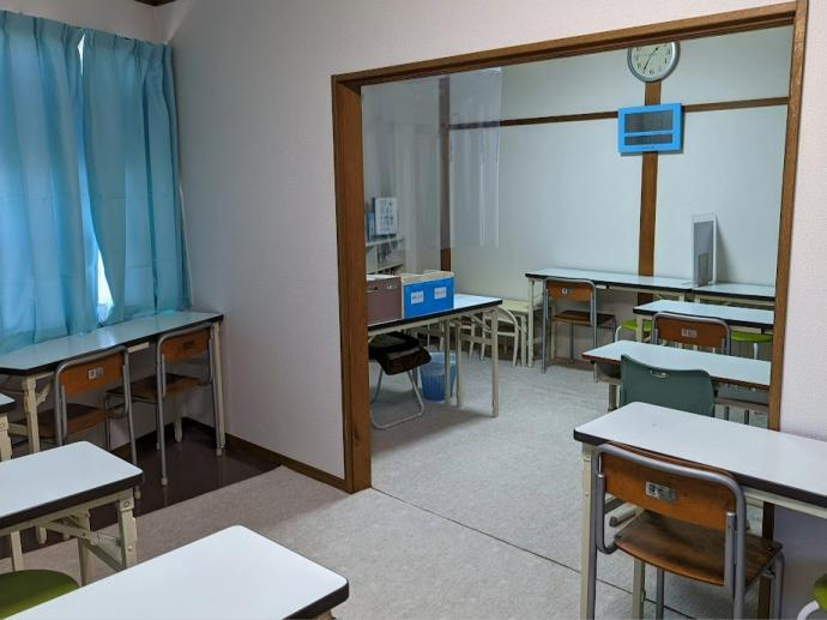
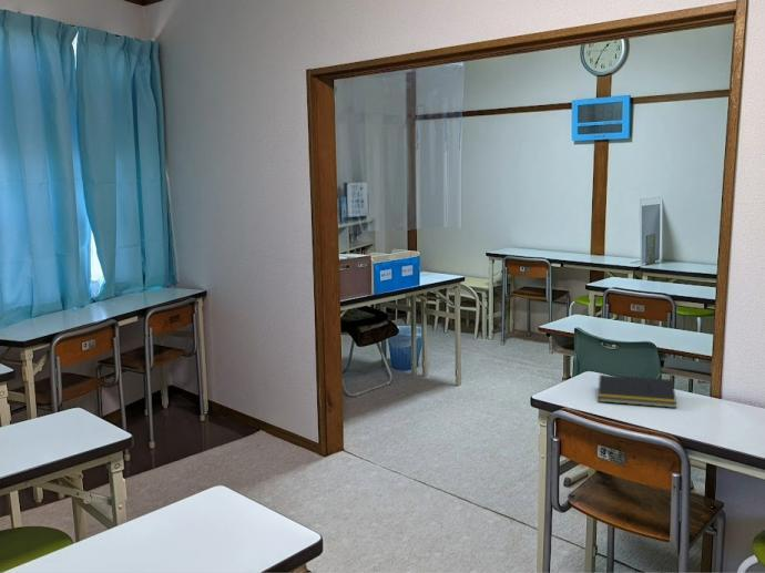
+ notepad (635, 390)
